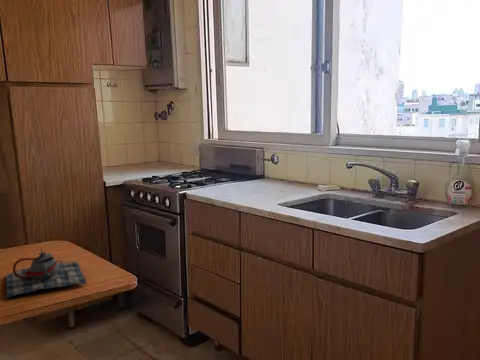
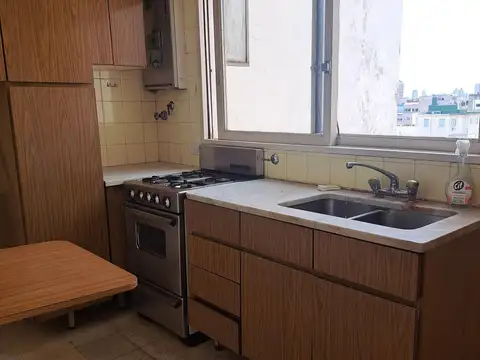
- teapot (44, 266)
